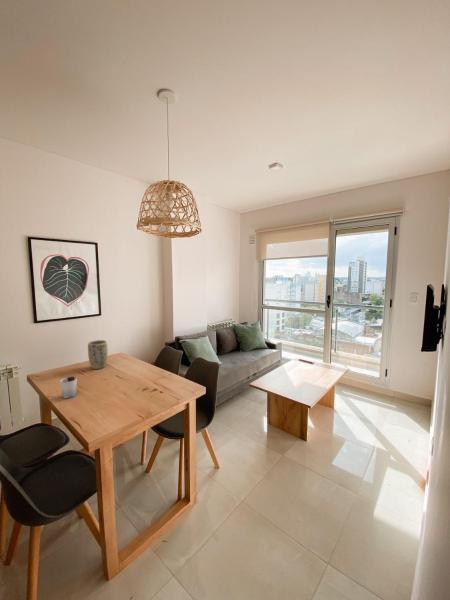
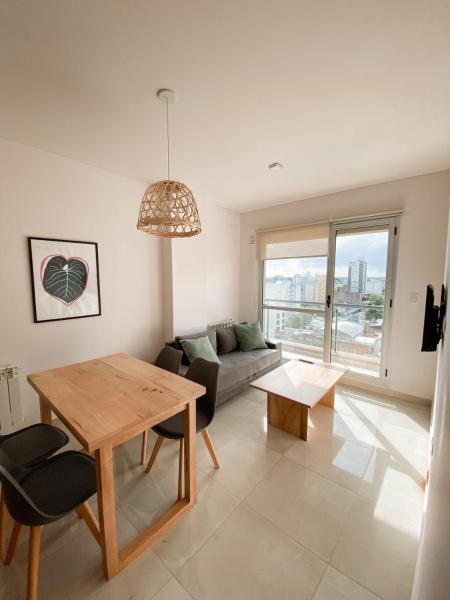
- cup (68, 386)
- plant pot (98, 354)
